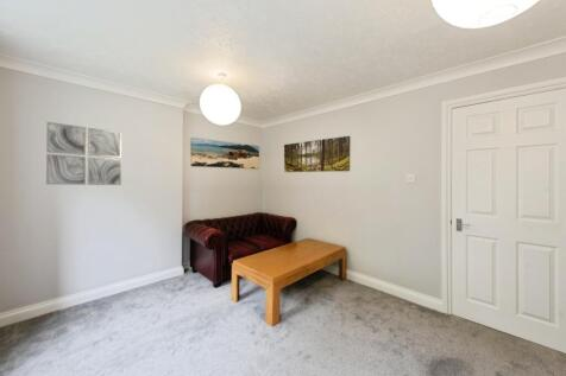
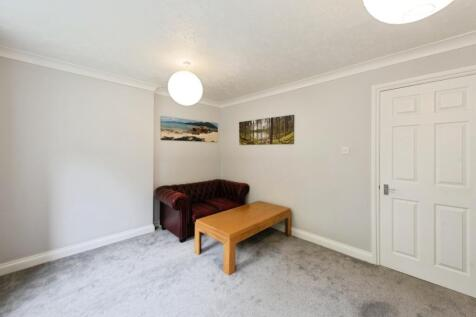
- wall art (88, 157)
